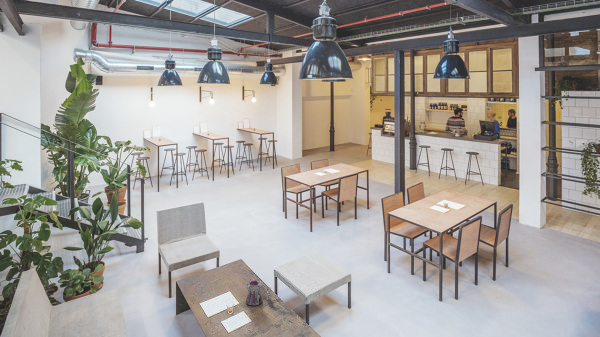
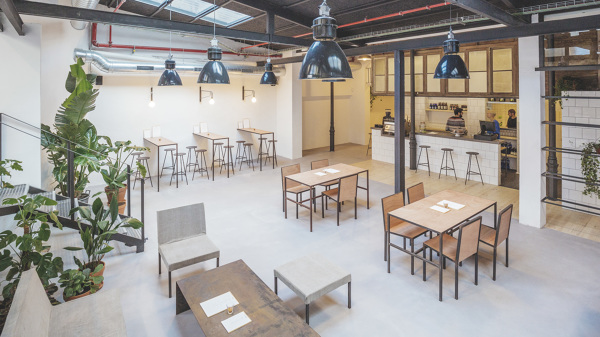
- teapot (256, 290)
